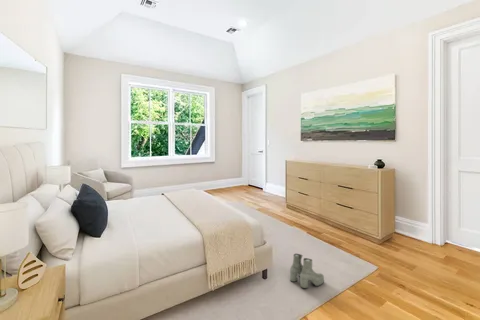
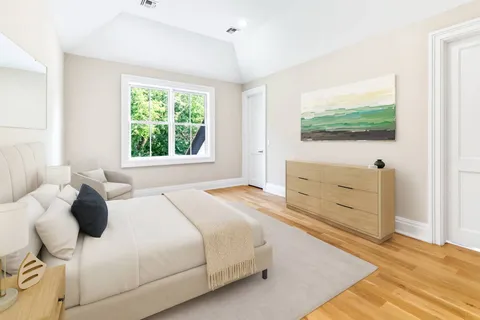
- boots (306, 268)
